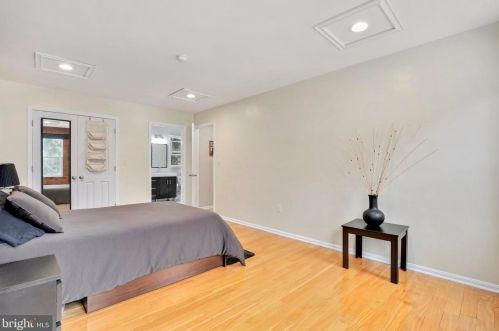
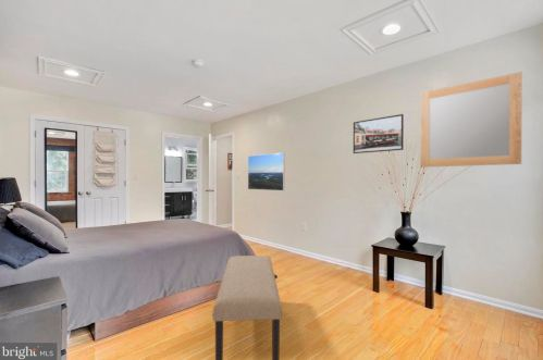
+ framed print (377, 135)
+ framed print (264, 172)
+ home mirror (466, 124)
+ bench (248, 299)
